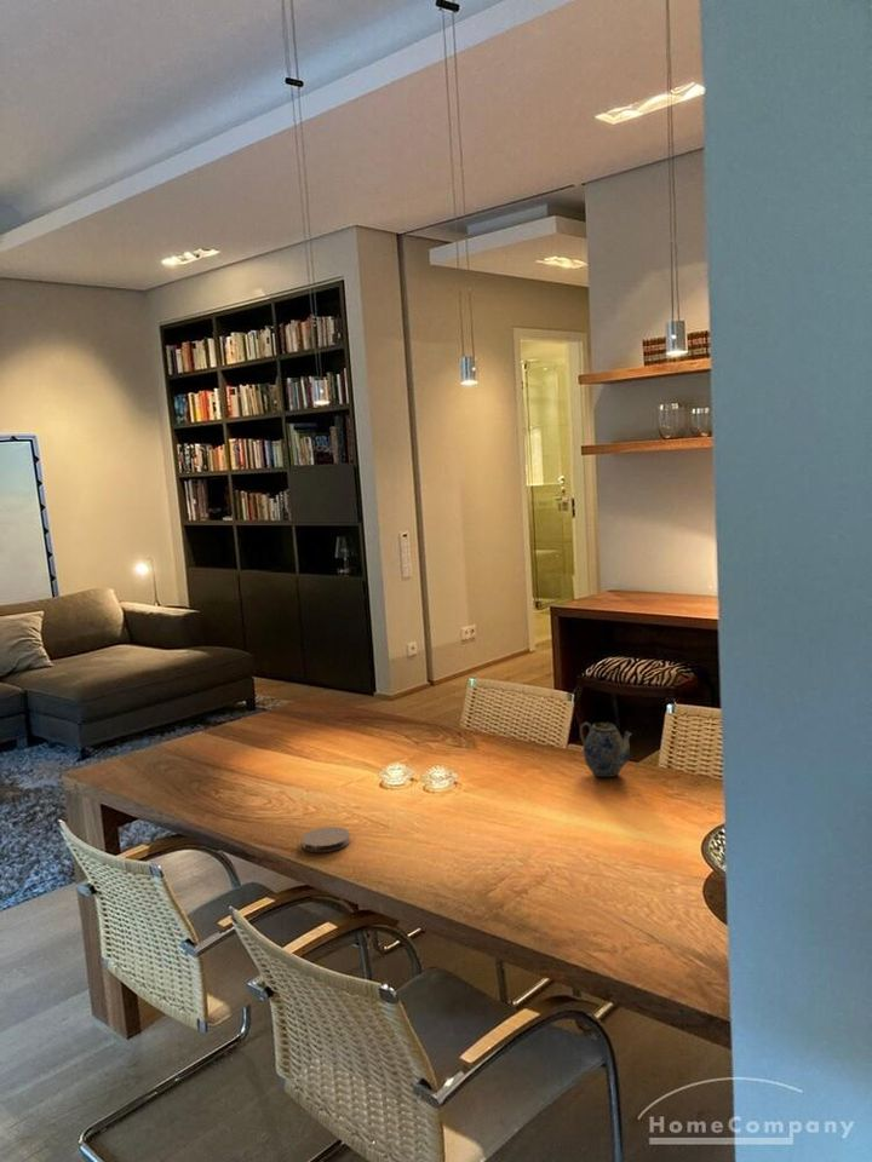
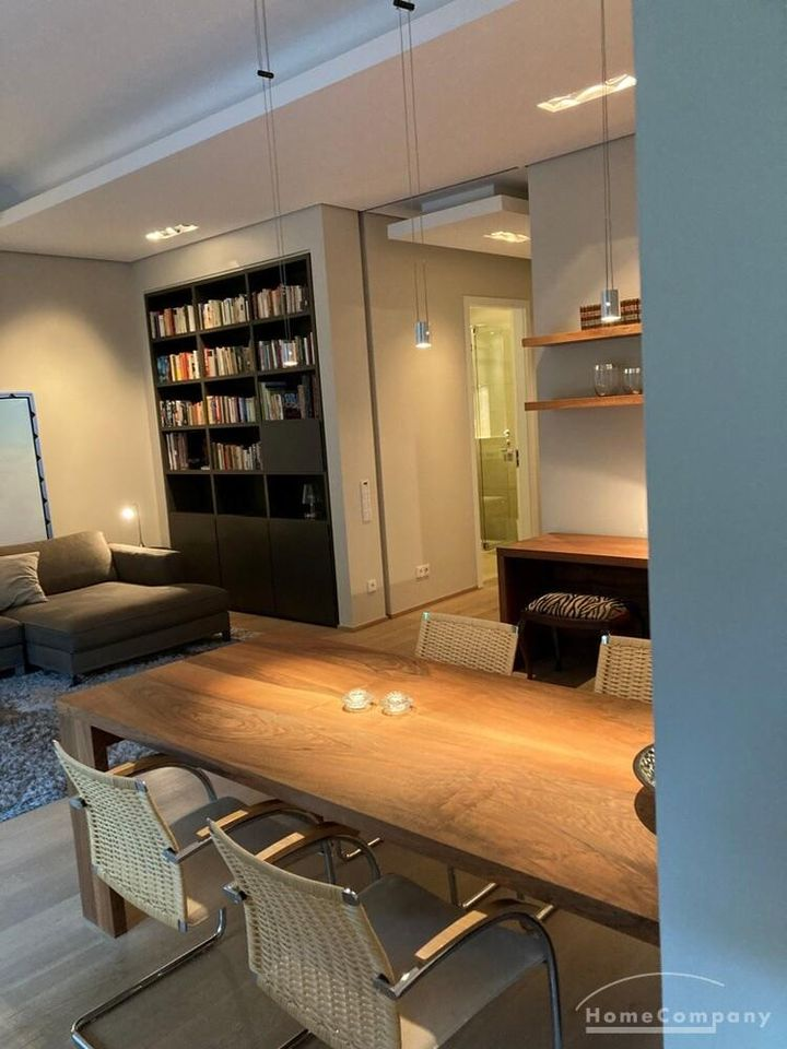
- coaster (326, 839)
- teapot (606, 747)
